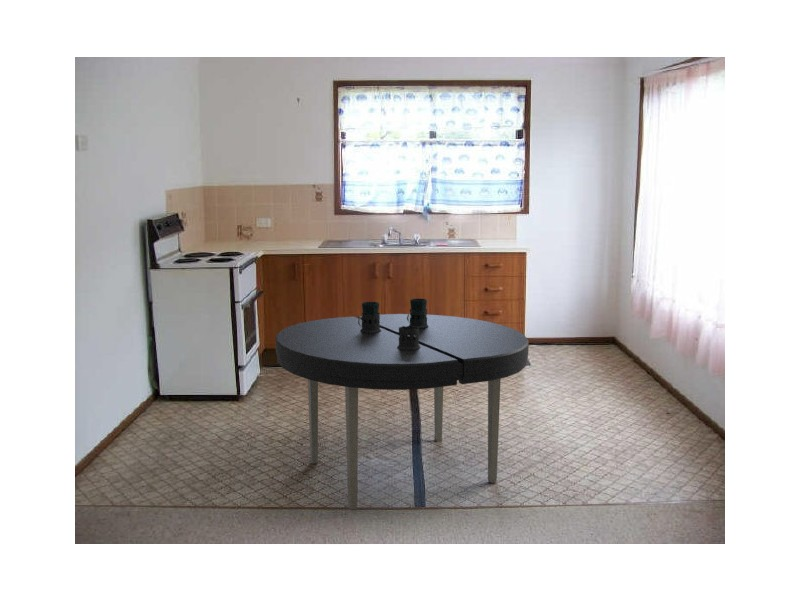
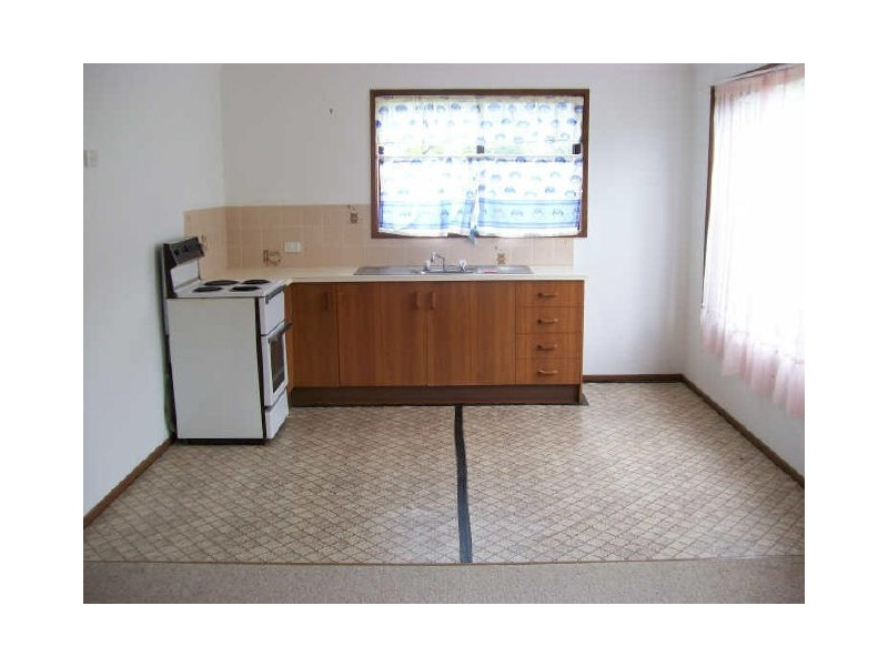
- dining table (400, 387)
